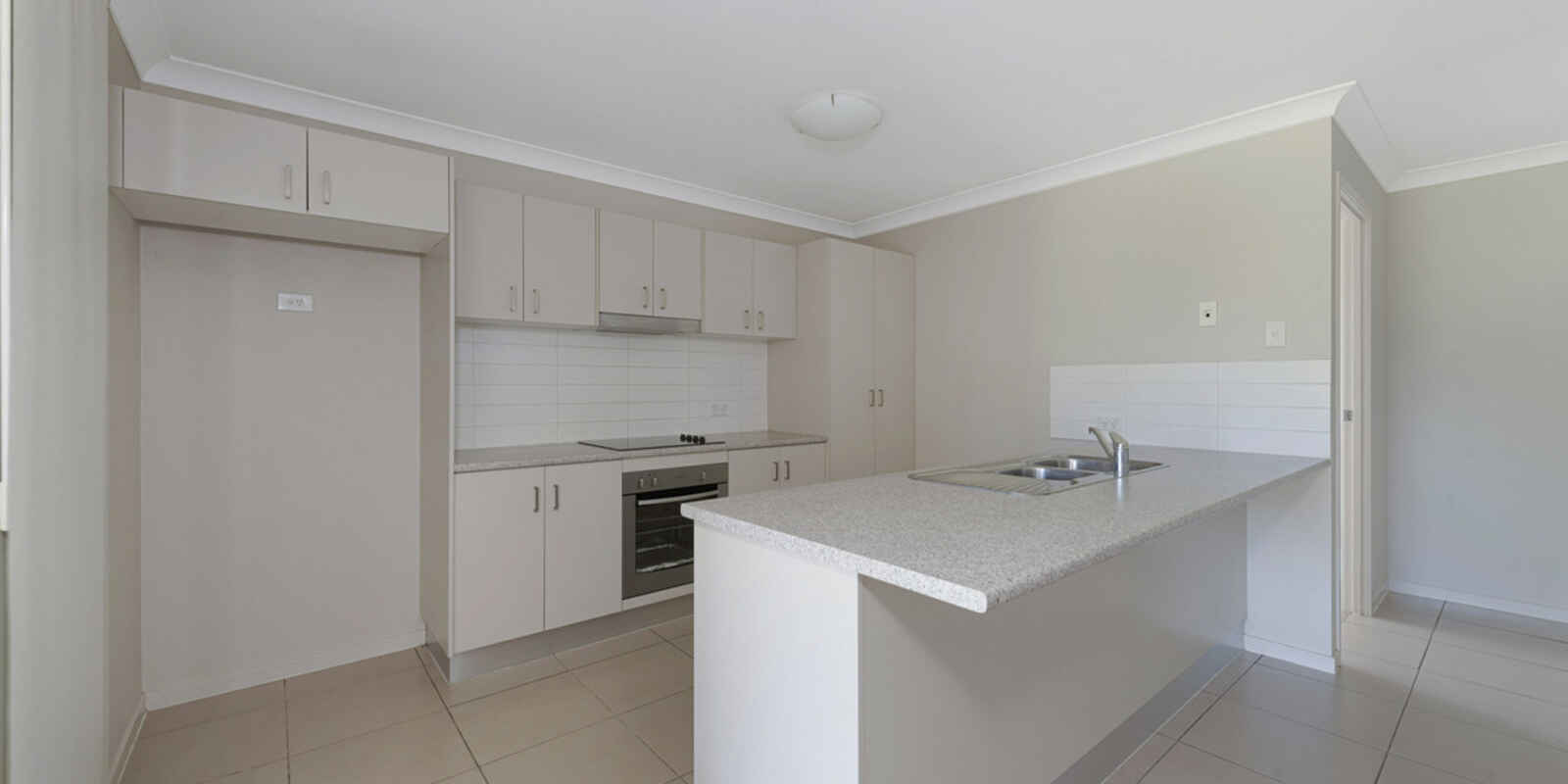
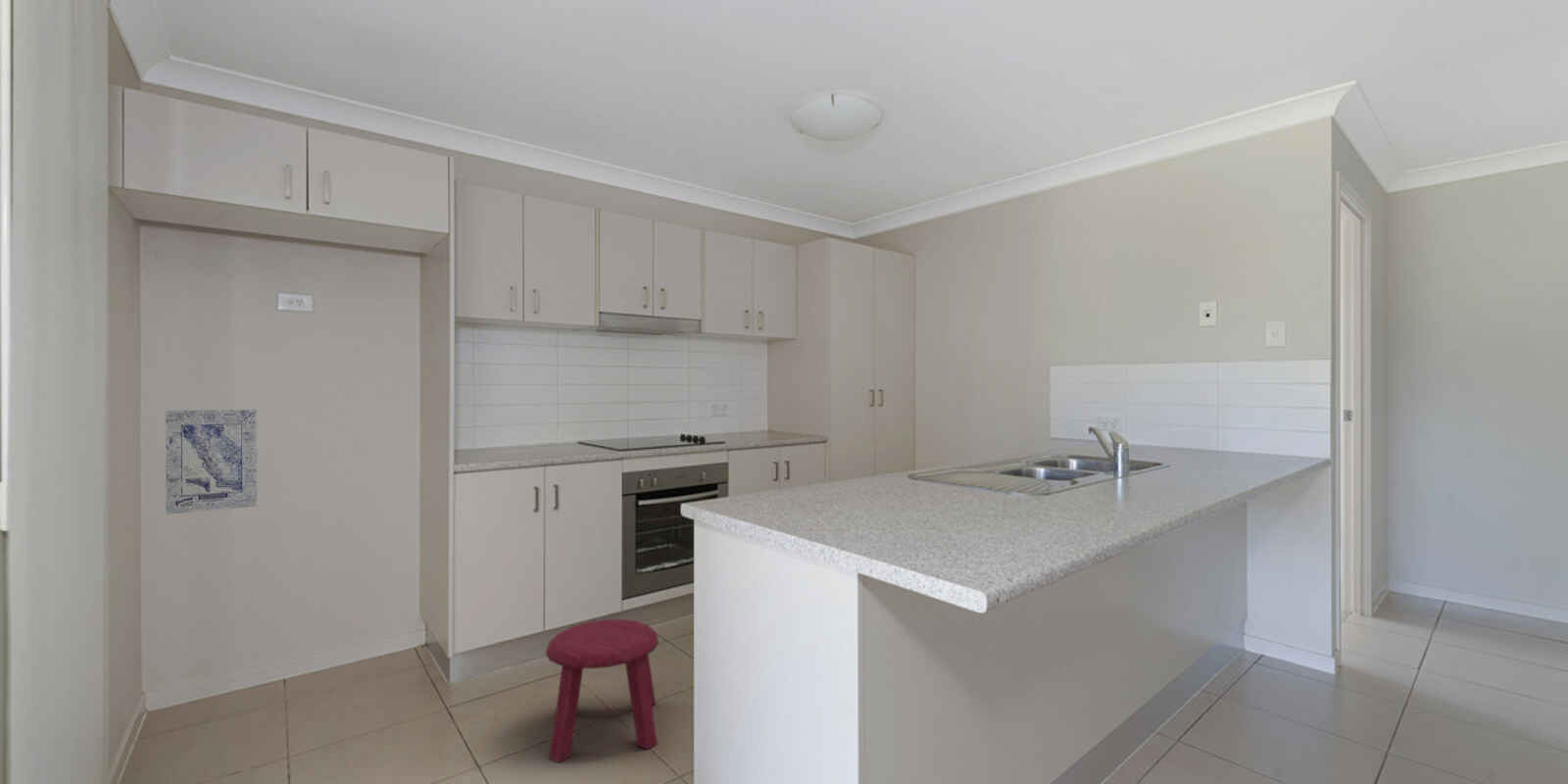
+ wall art (213, 459)
+ stool (600, 667)
